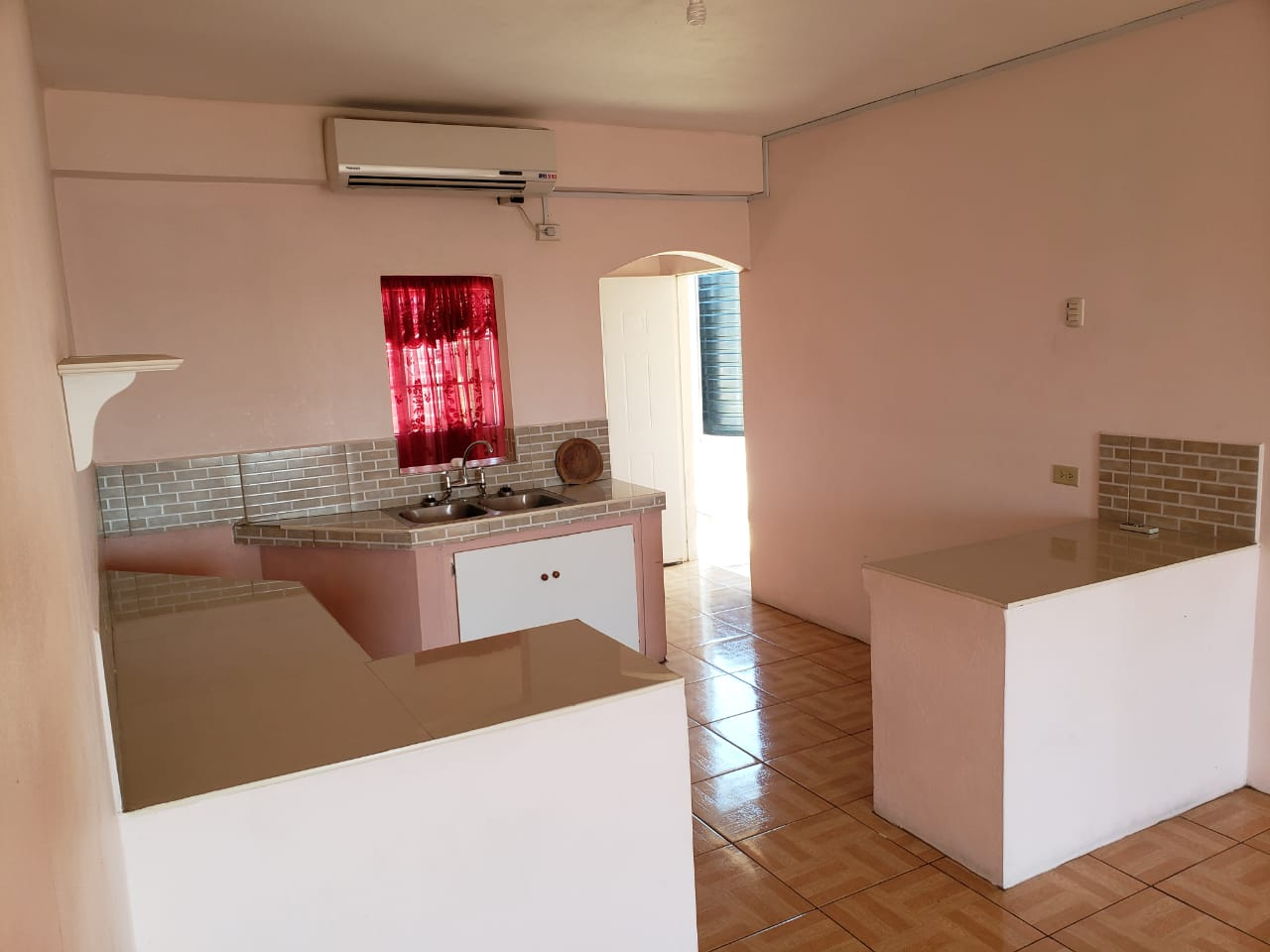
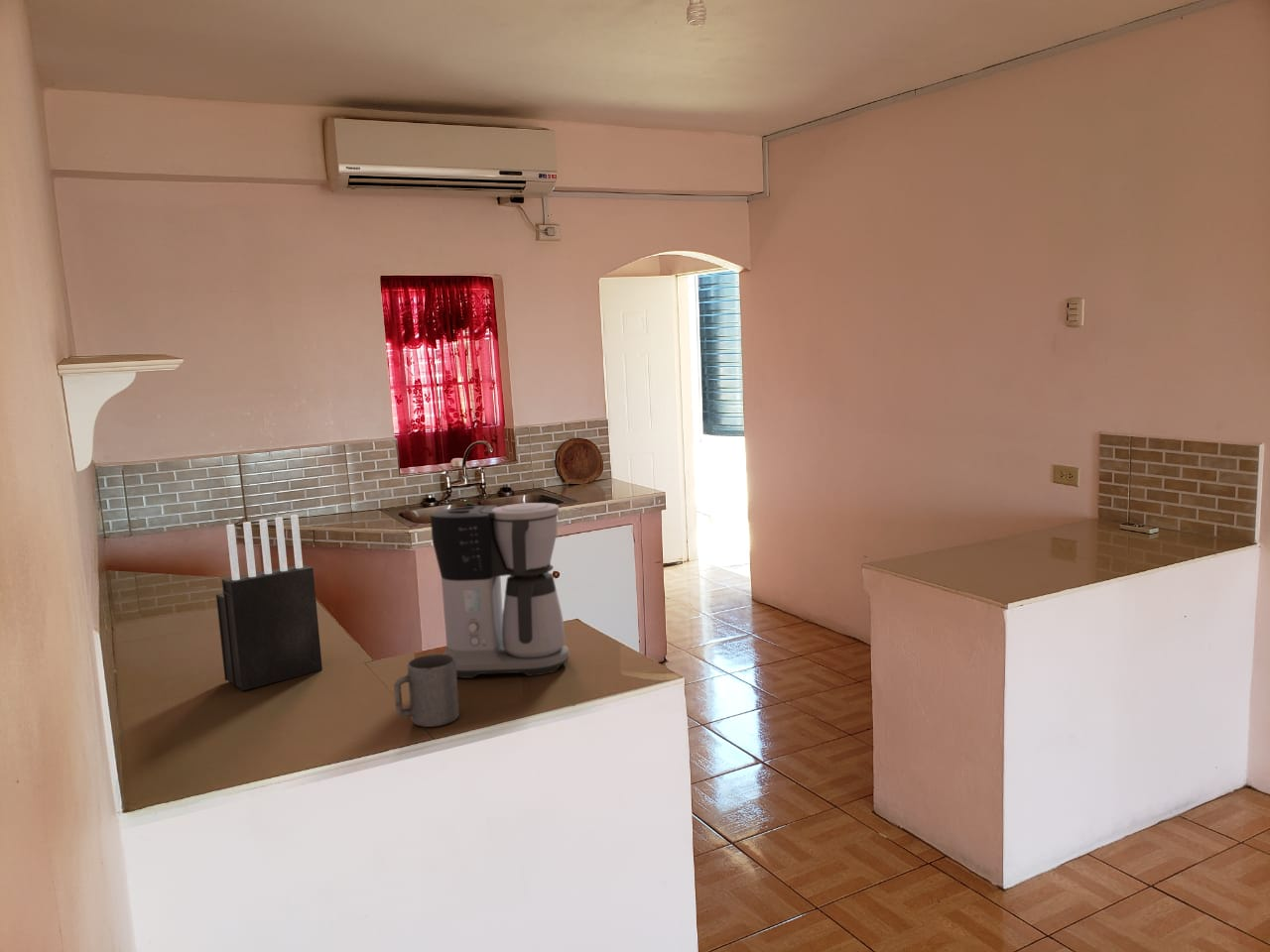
+ knife block (264, 597)
+ coffee maker (498, 589)
+ mug (426, 692)
